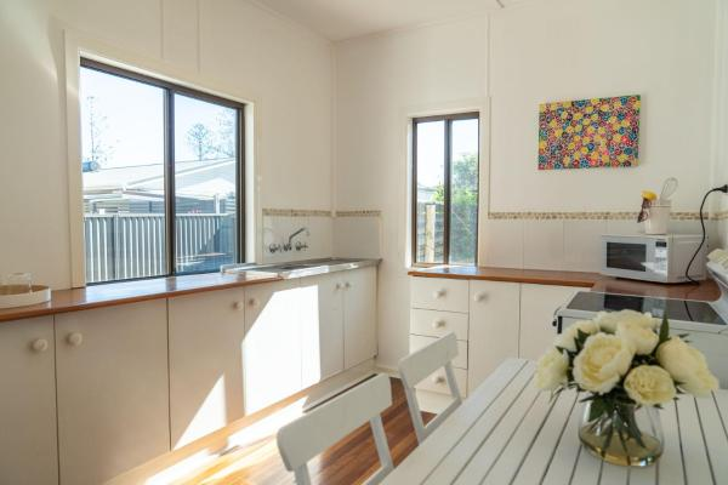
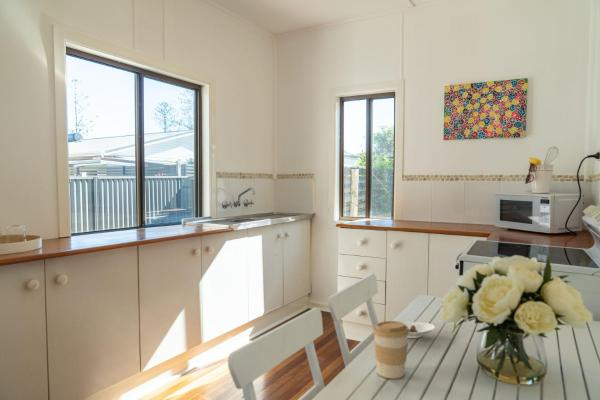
+ saucer (412, 330)
+ coffee cup (390, 347)
